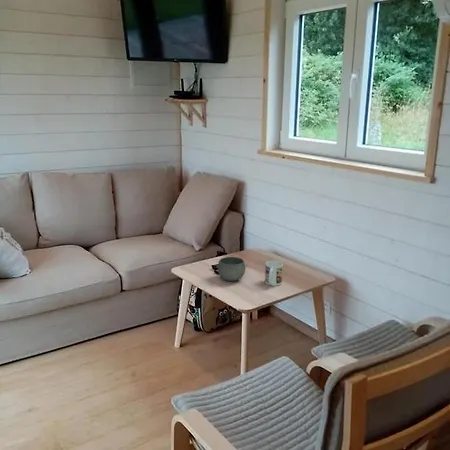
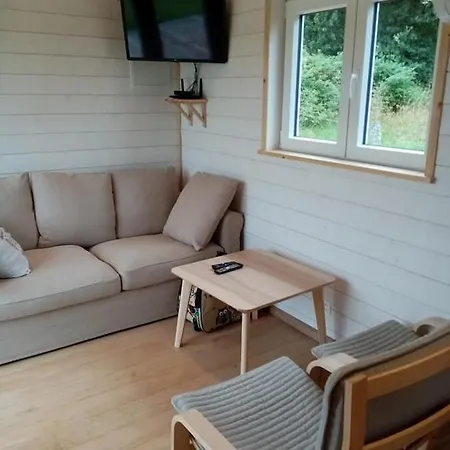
- mug (272, 274)
- bowl (231, 269)
